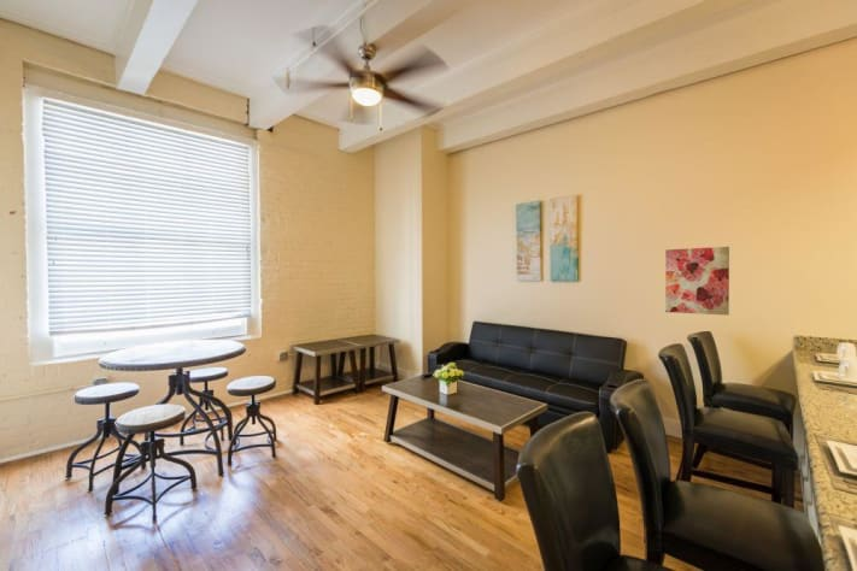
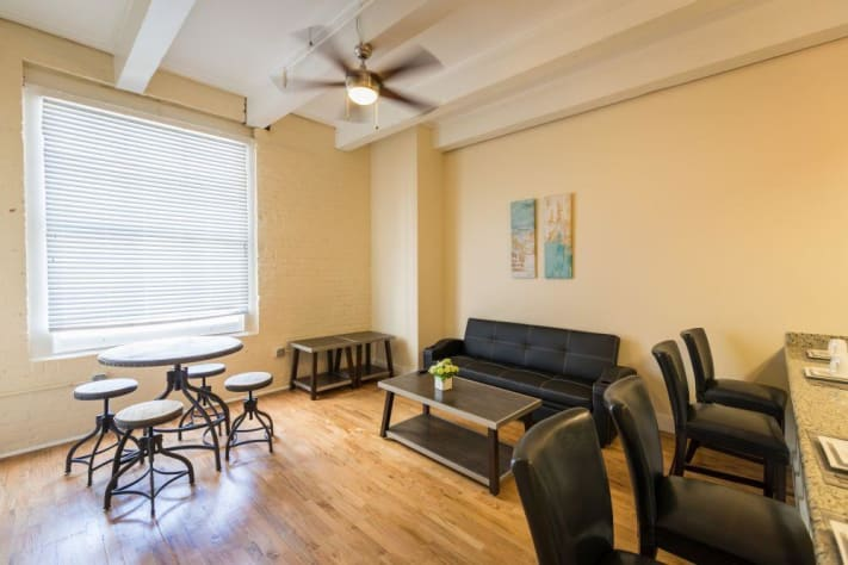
- wall art (695, 281)
